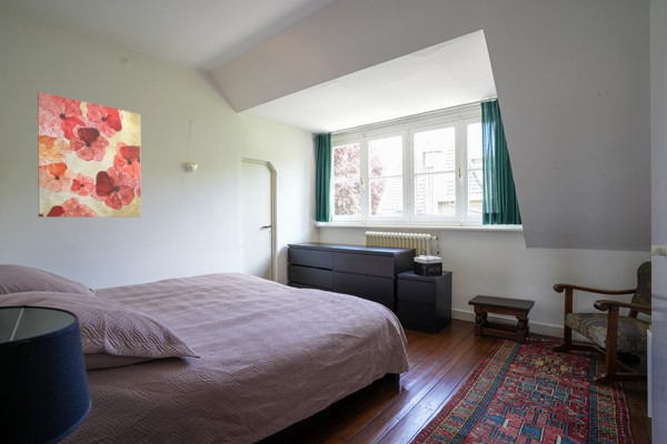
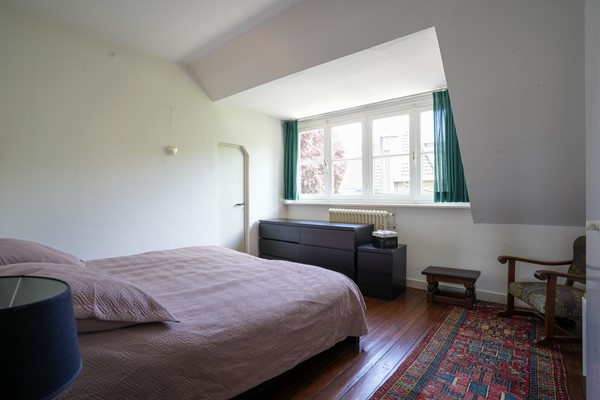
- wall art (93, 160)
